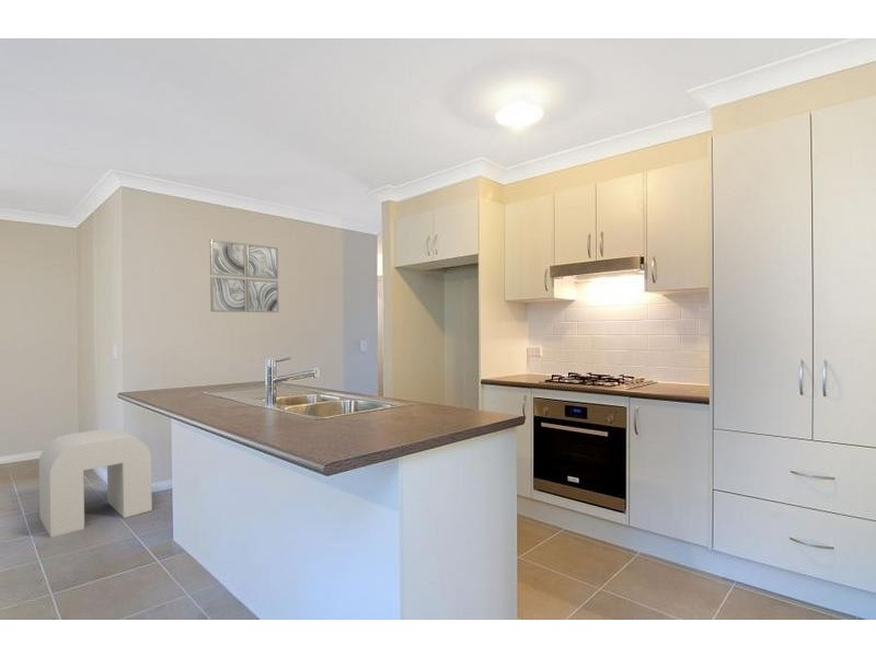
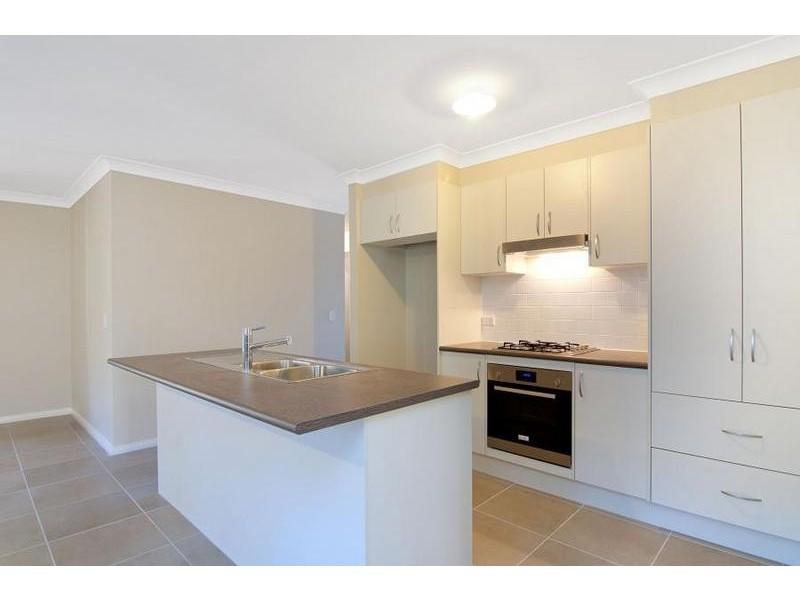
- wall art (245, 276)
- stool (94, 468)
